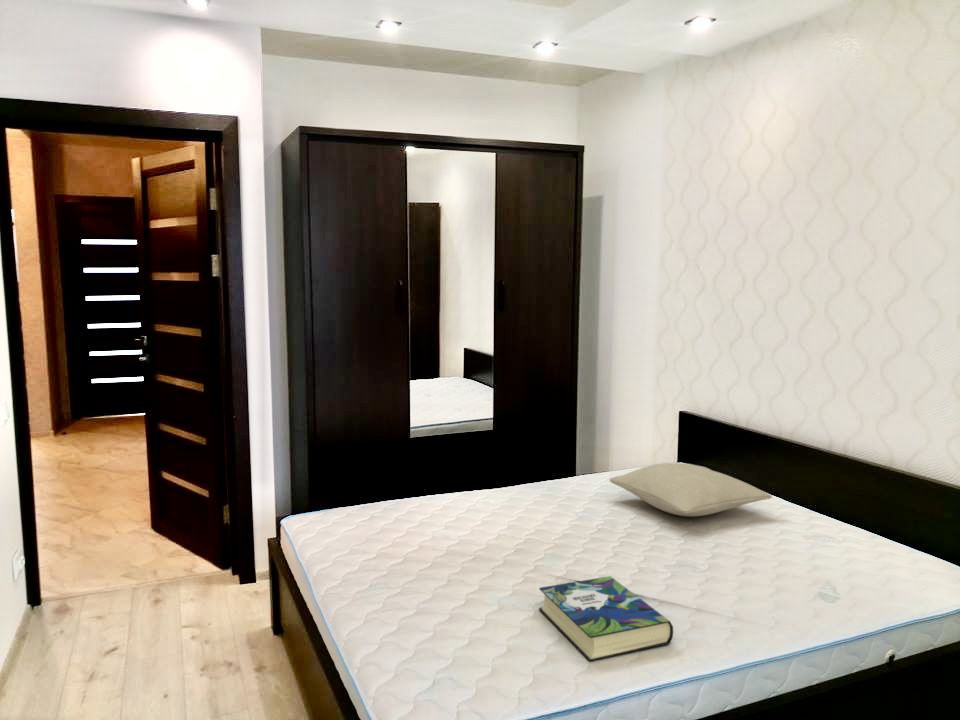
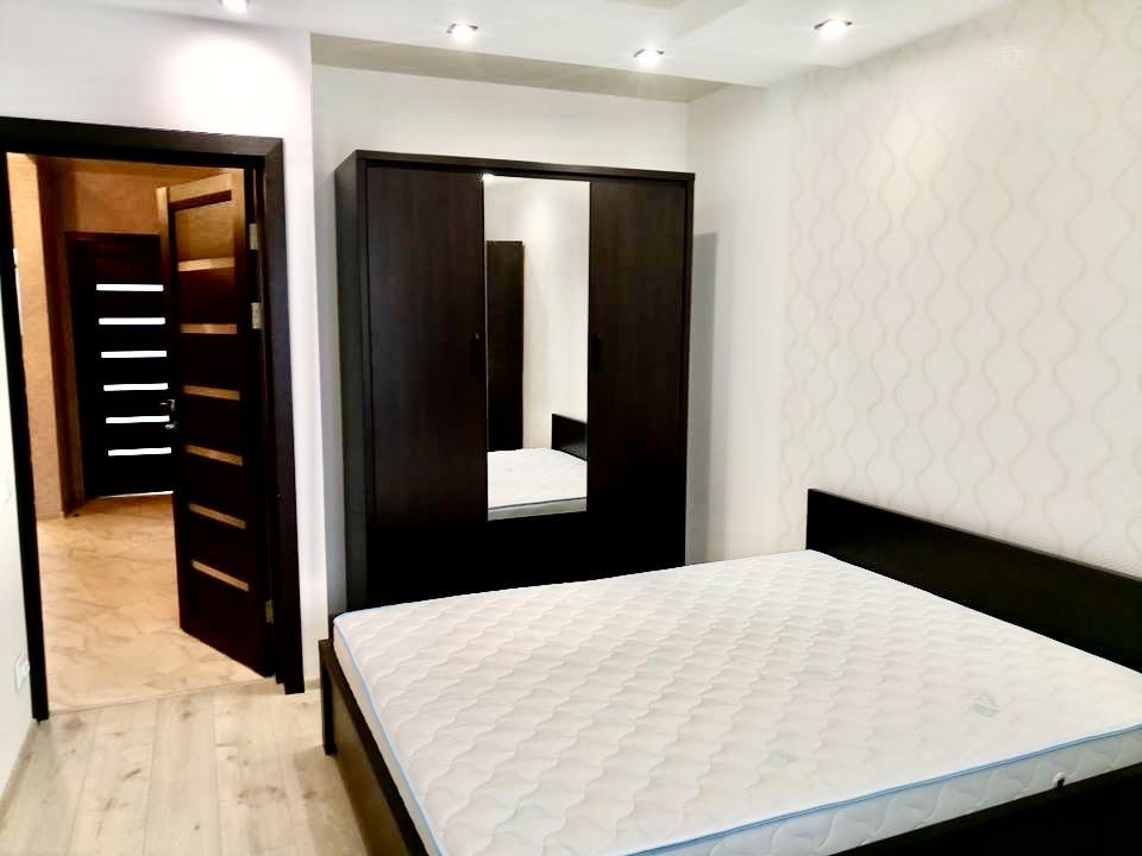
- book (602, 614)
- pillow (687, 487)
